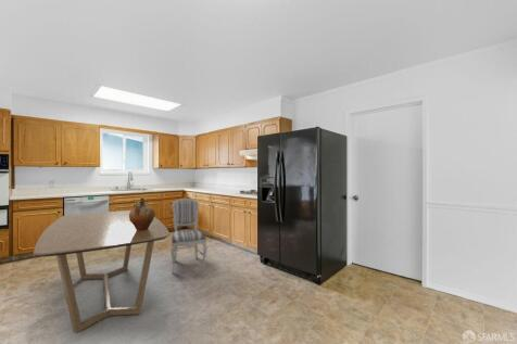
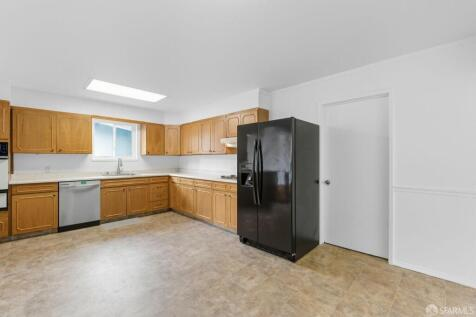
- ceramic jug (141, 213)
- dining table (105, 249)
- dining chair (187, 231)
